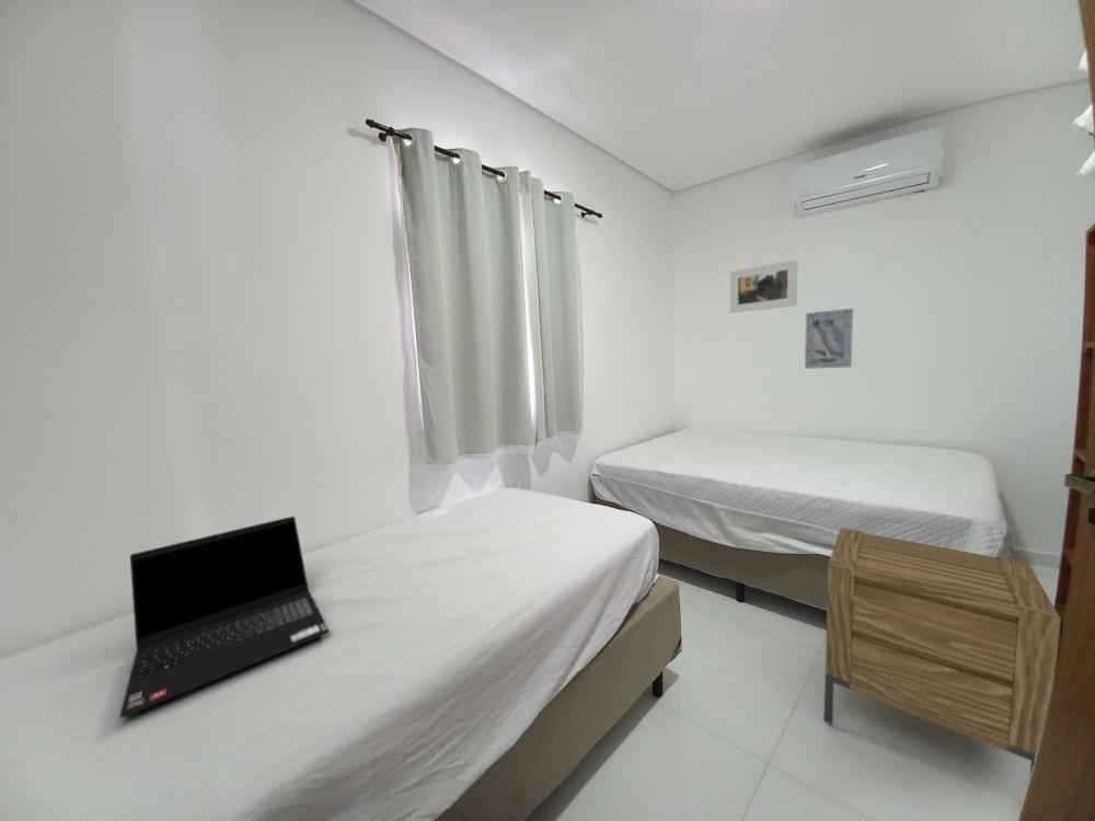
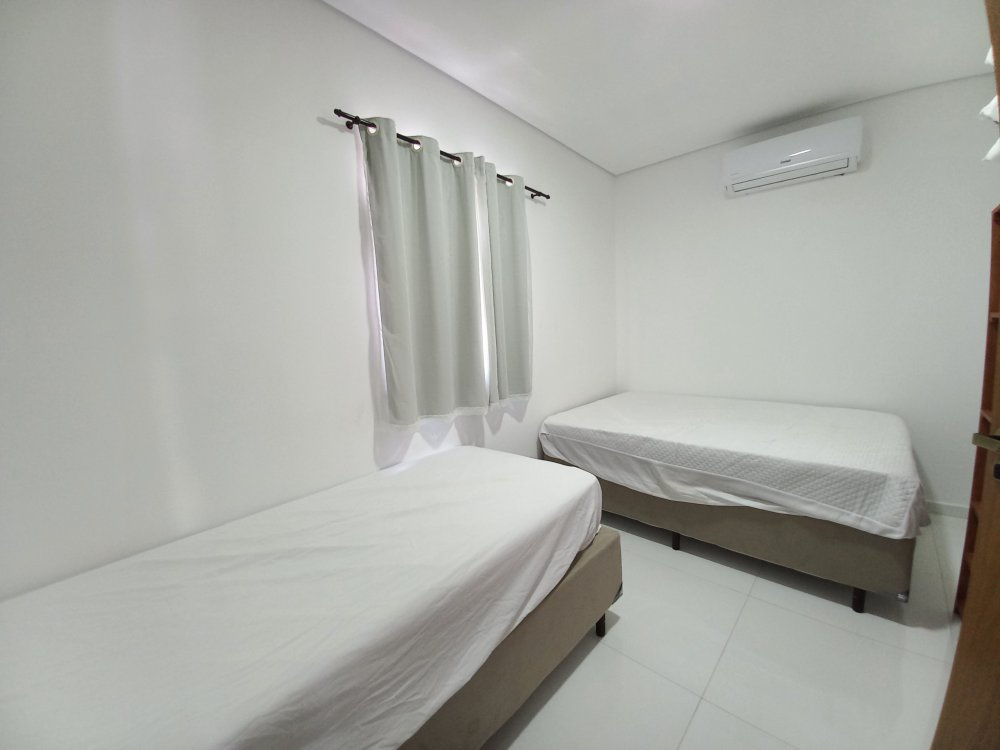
- nightstand (921, 645)
- wall art (828, 339)
- laptop computer (228, 594)
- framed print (762, 288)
